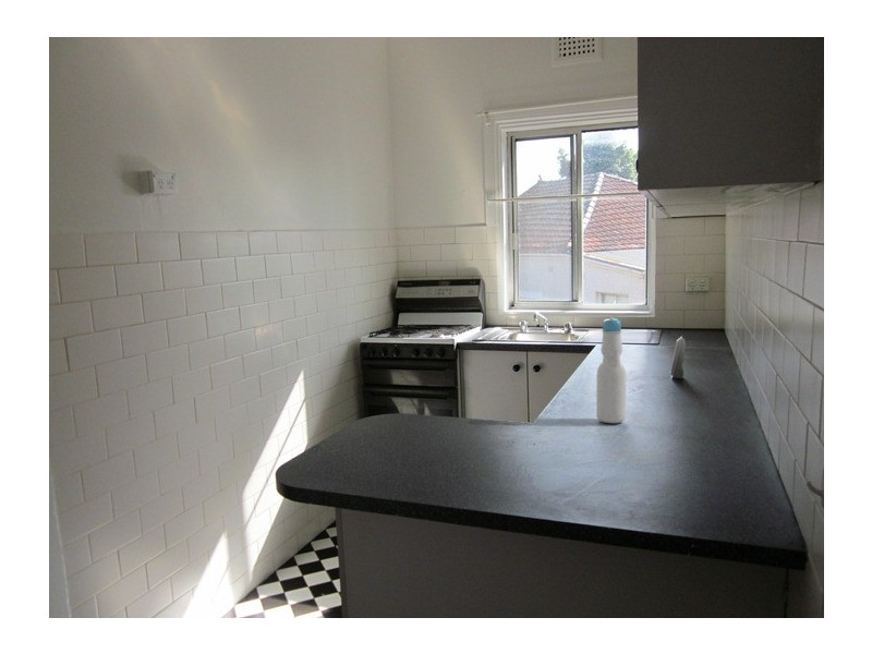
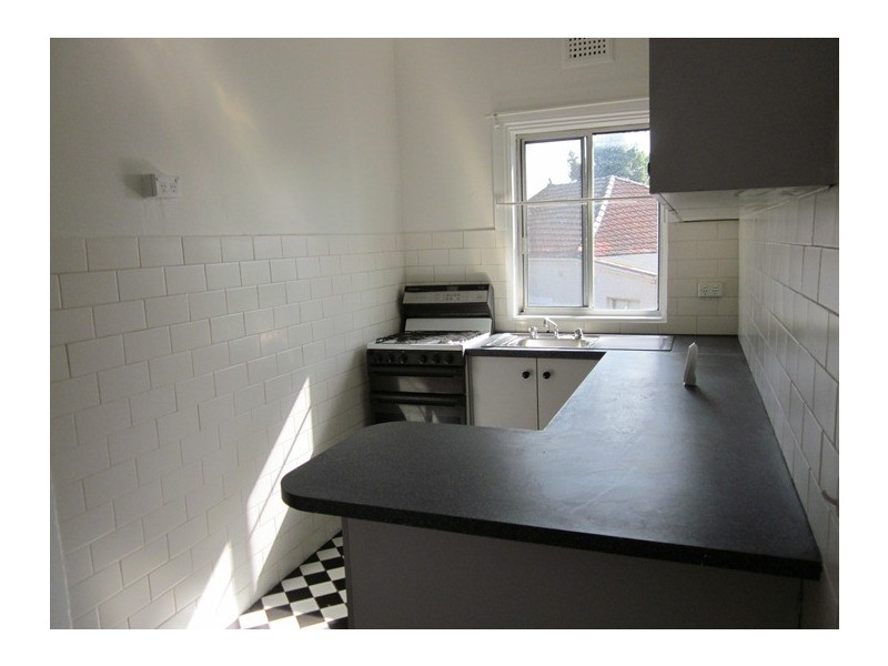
- bottle (610, 370)
